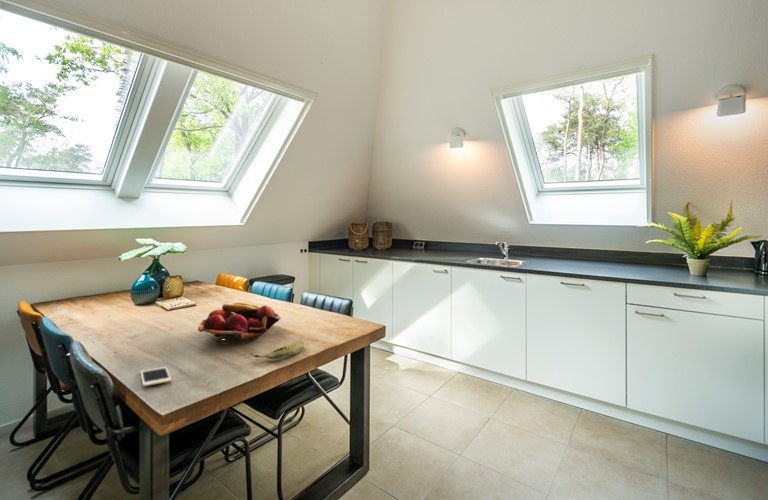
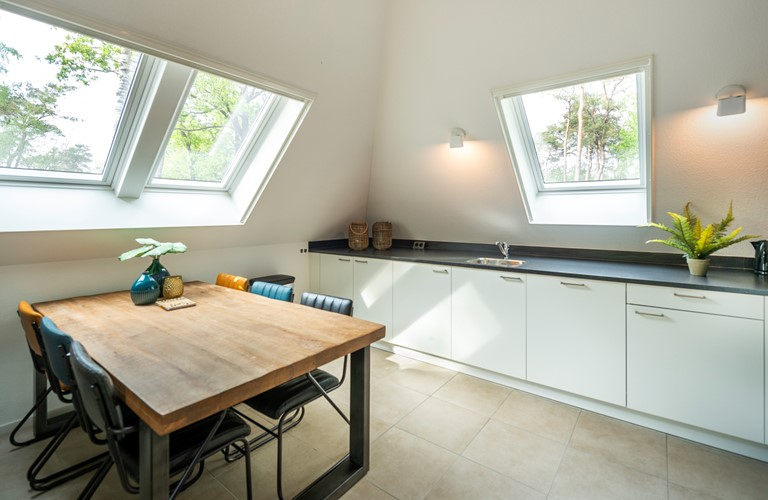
- fruit basket (239, 320)
- cell phone (155, 375)
- fruit (283, 349)
